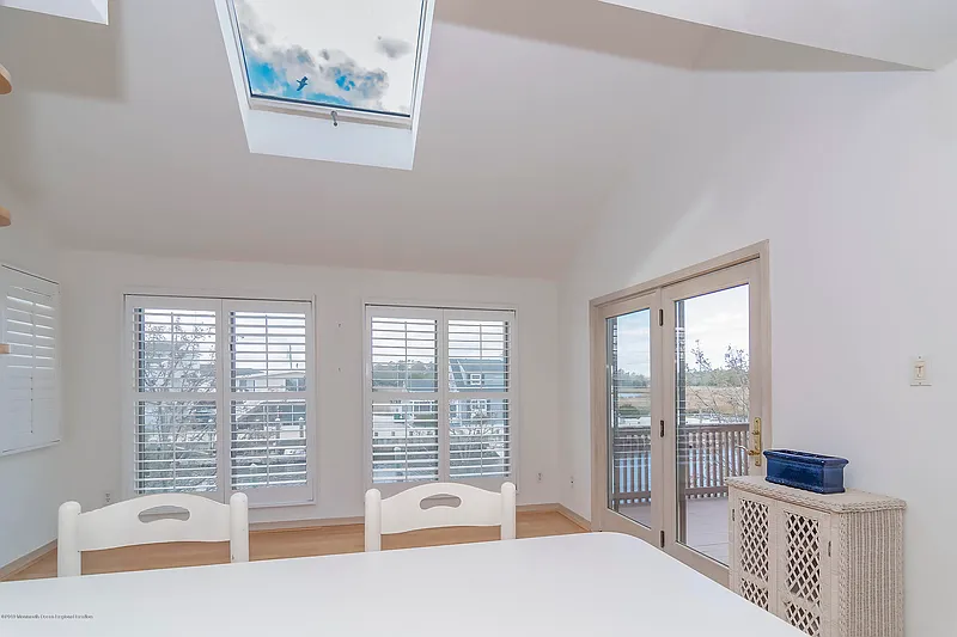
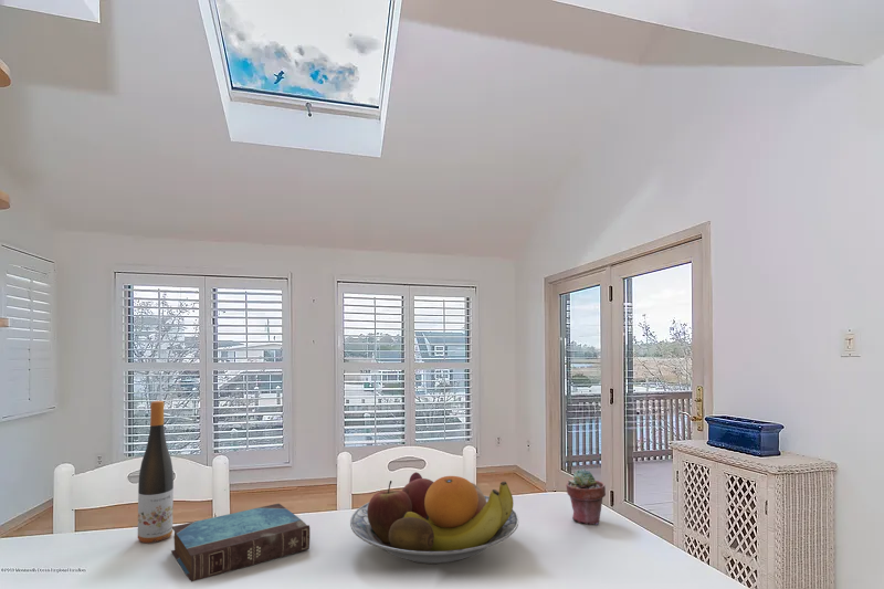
+ book (240, 538)
+ potted succulent (586, 494)
+ fruit bowl (434, 509)
+ wine bottle (156, 469)
